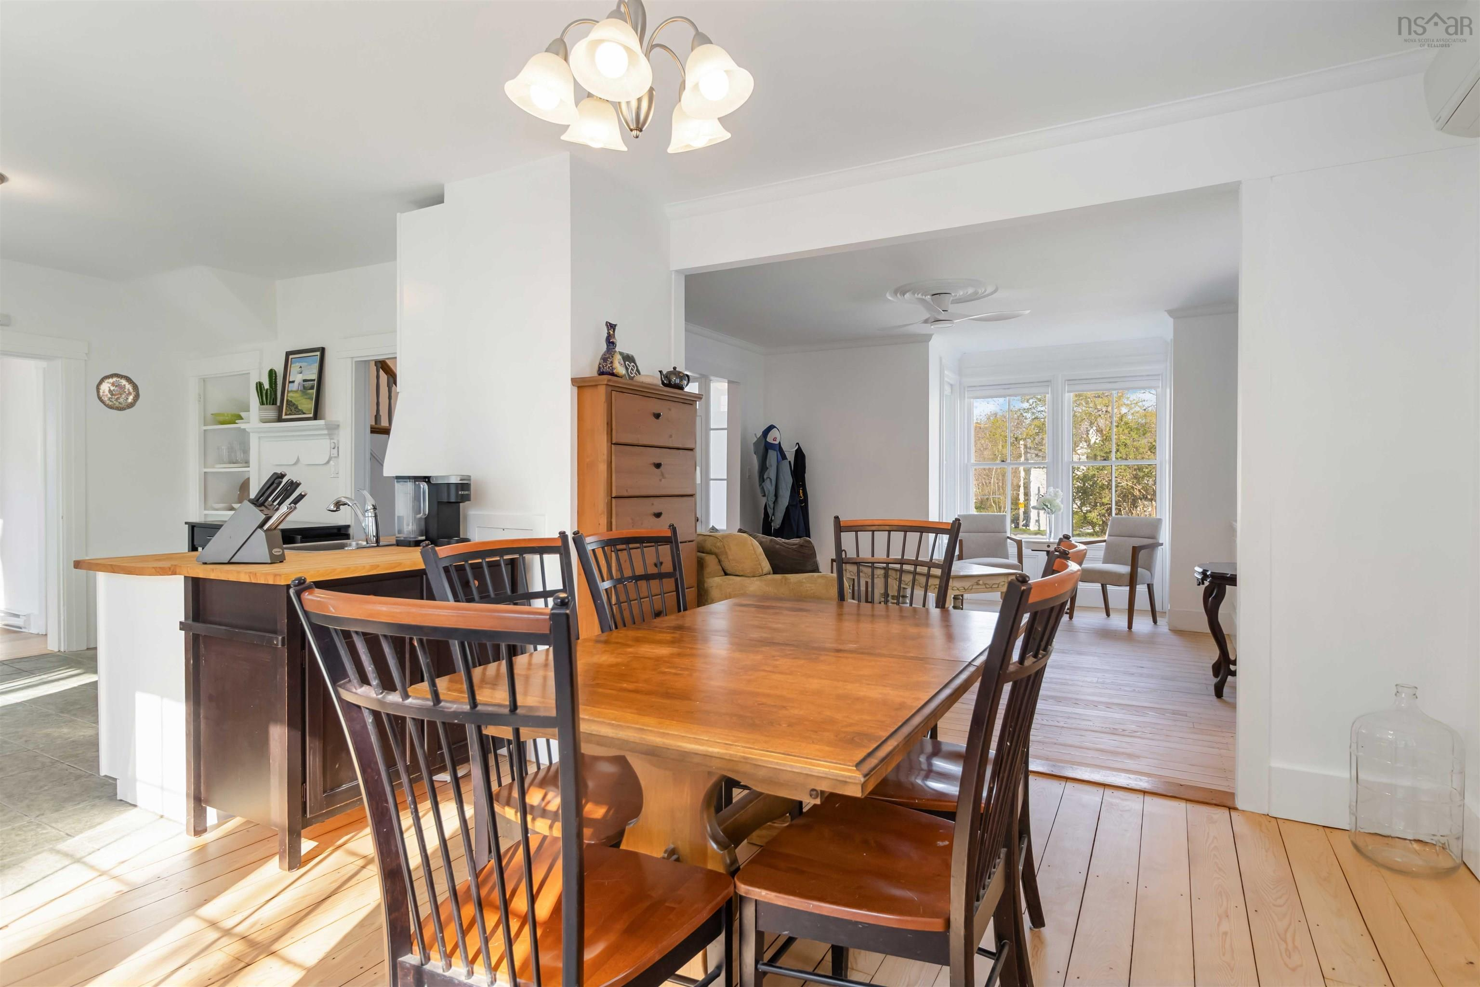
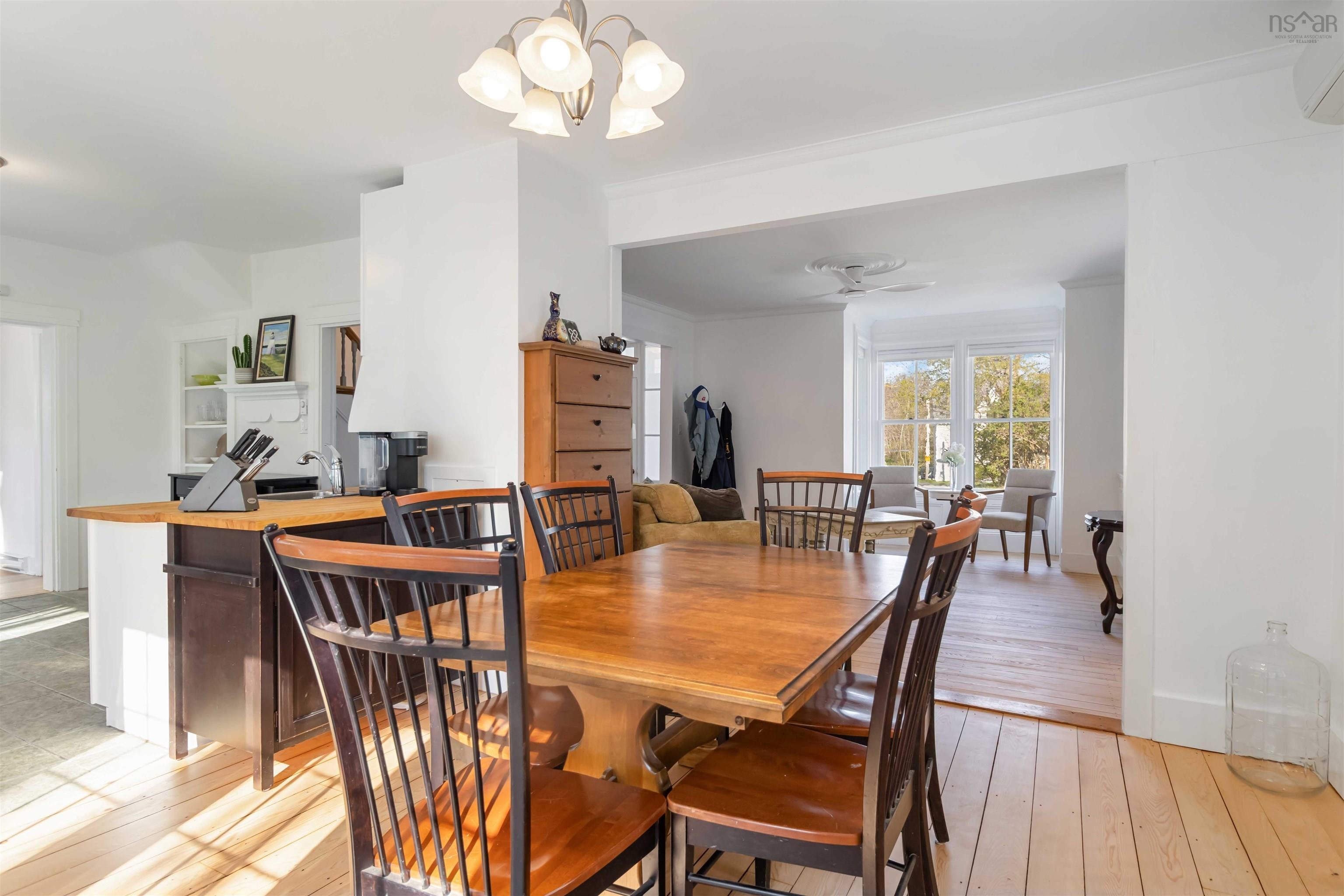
- decorative plate (117, 392)
